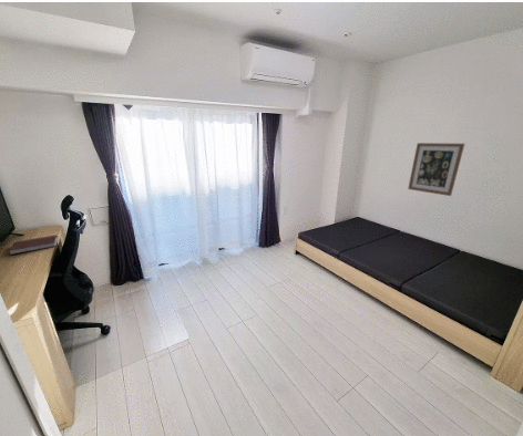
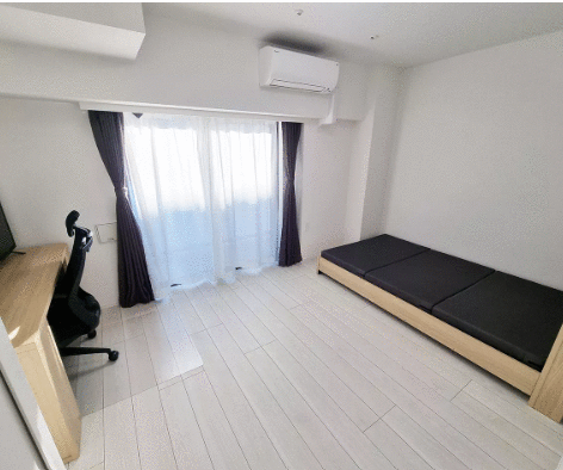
- wall art (433, 168)
- notebook (34, 243)
